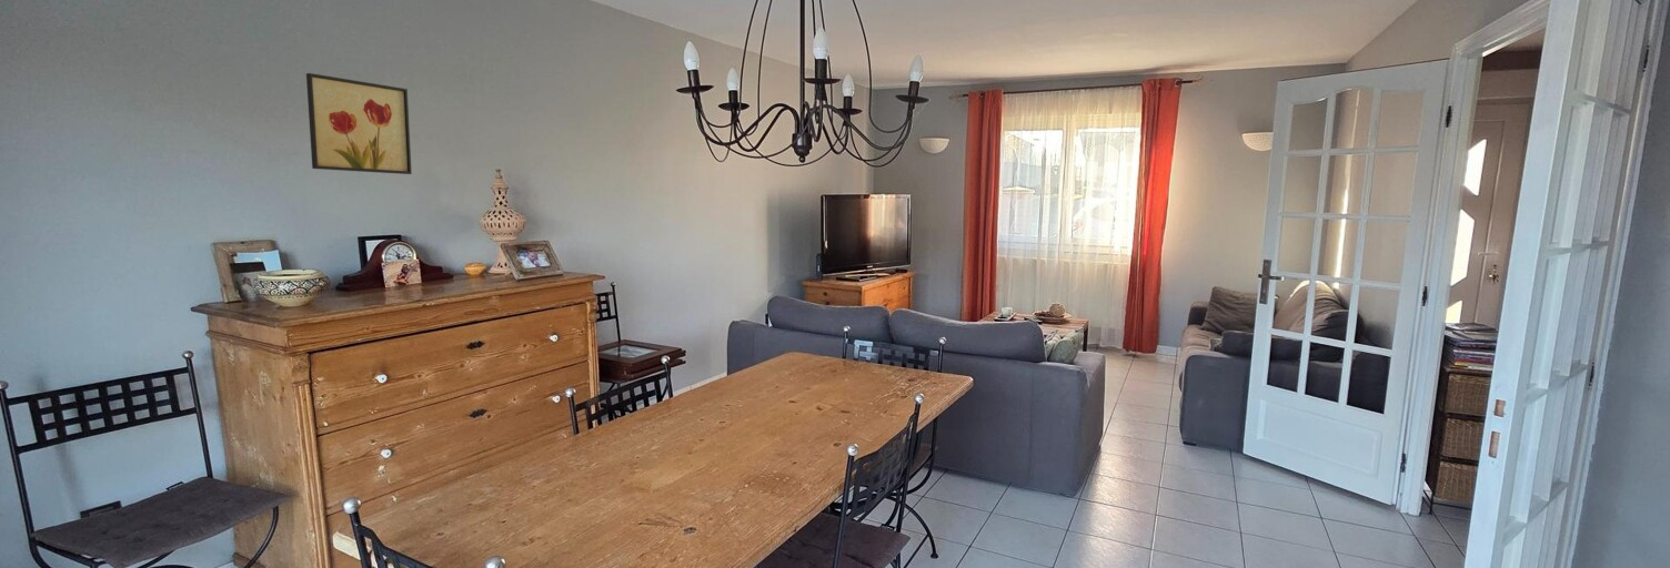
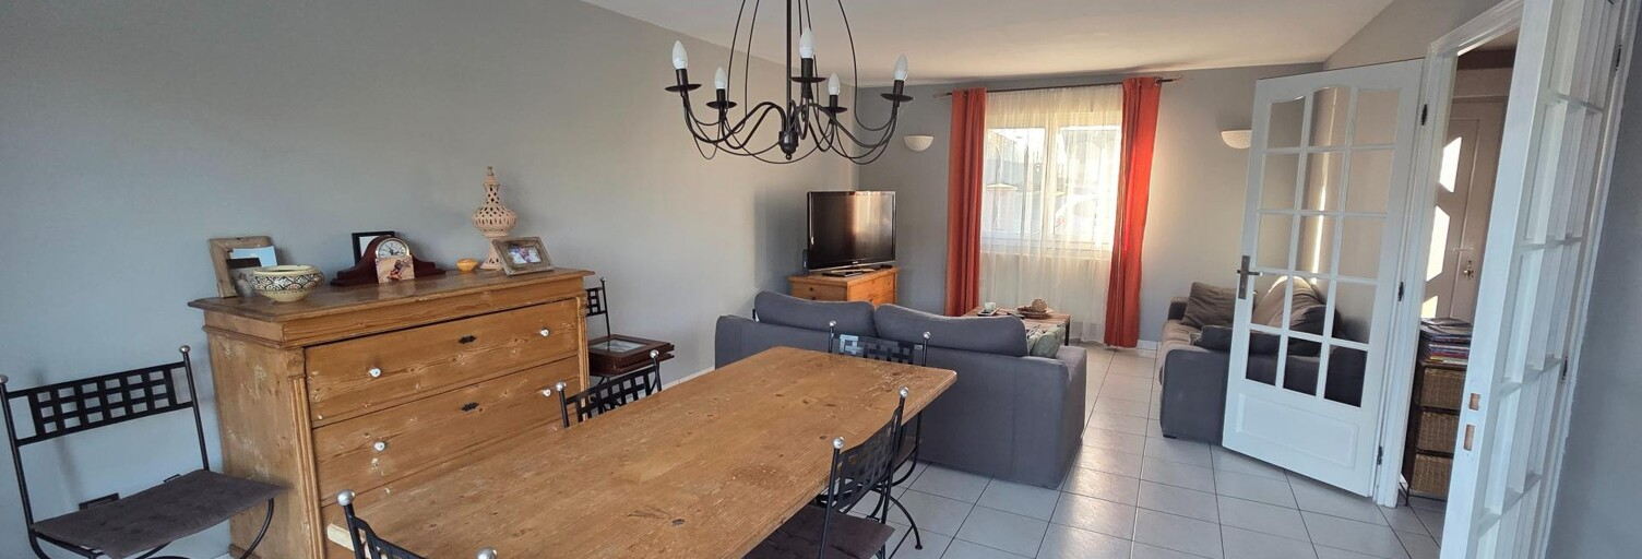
- wall art (361, 126)
